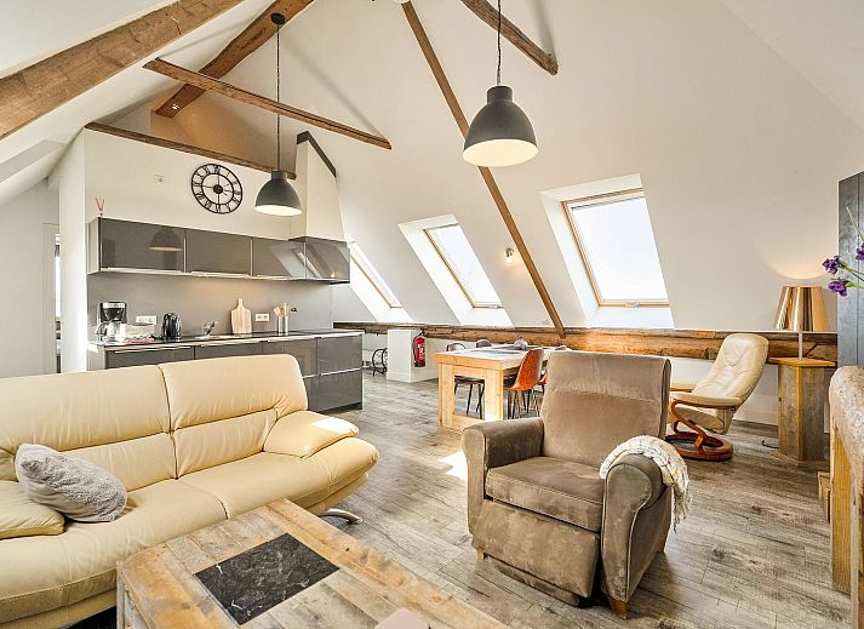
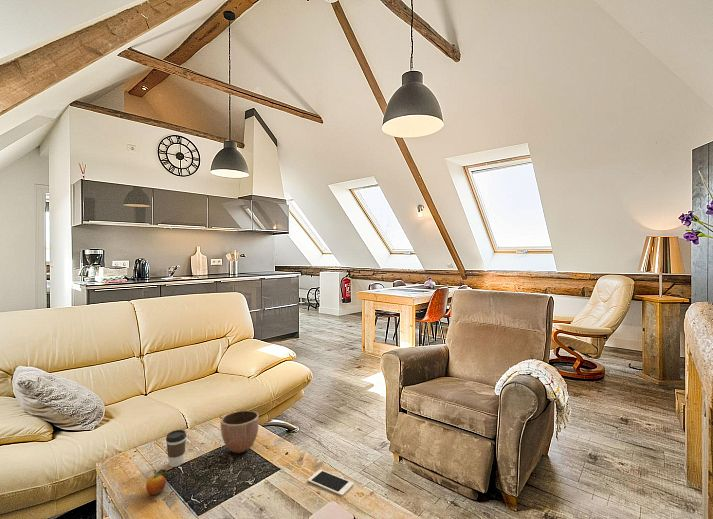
+ coffee cup (176, 448)
+ decorative bowl (240, 433)
+ cell phone (330, 482)
+ fruit (160, 477)
